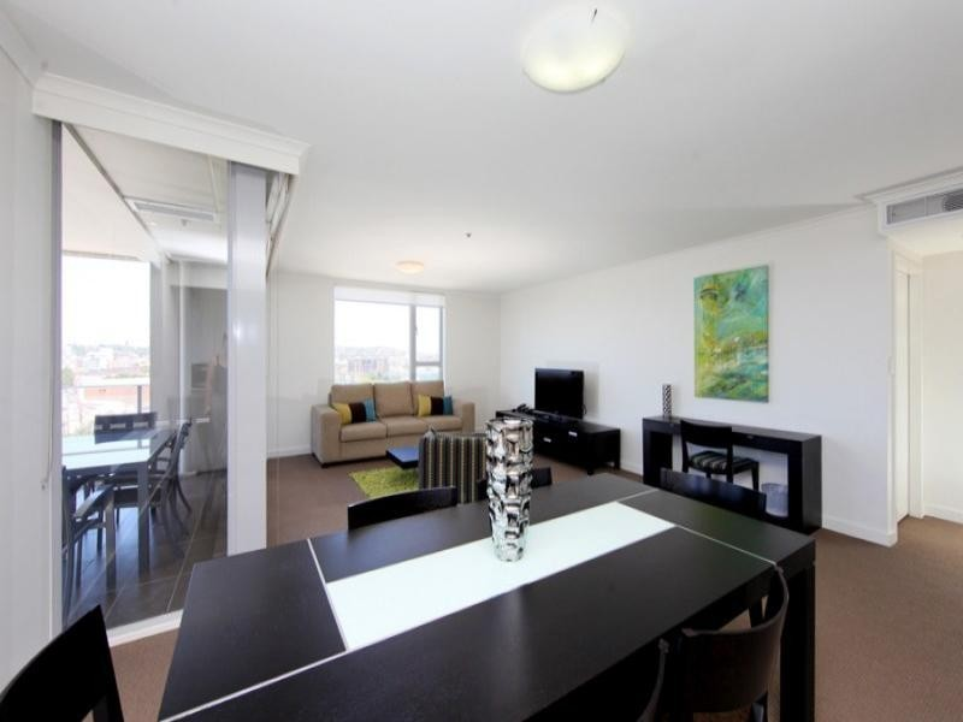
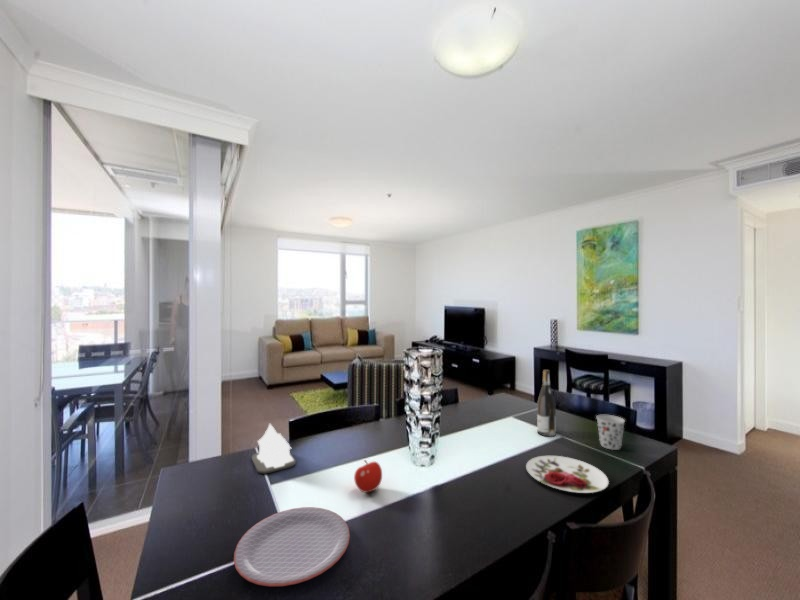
+ plate (294, 544)
+ fruit (368, 475)
+ cup (610, 432)
+ plate (565, 471)
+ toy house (273, 444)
+ wine bottle (546, 401)
